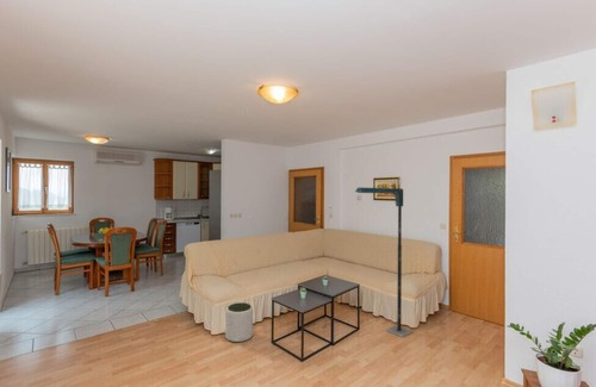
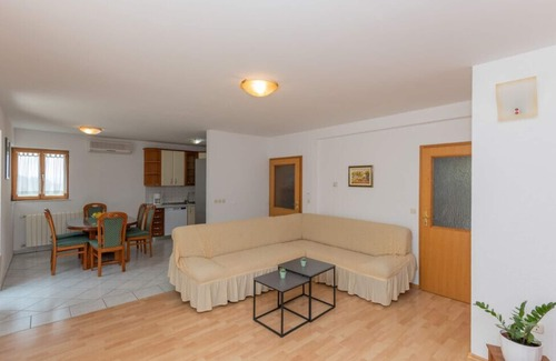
- floor lamp (398, 263)
- plant pot (238, 322)
